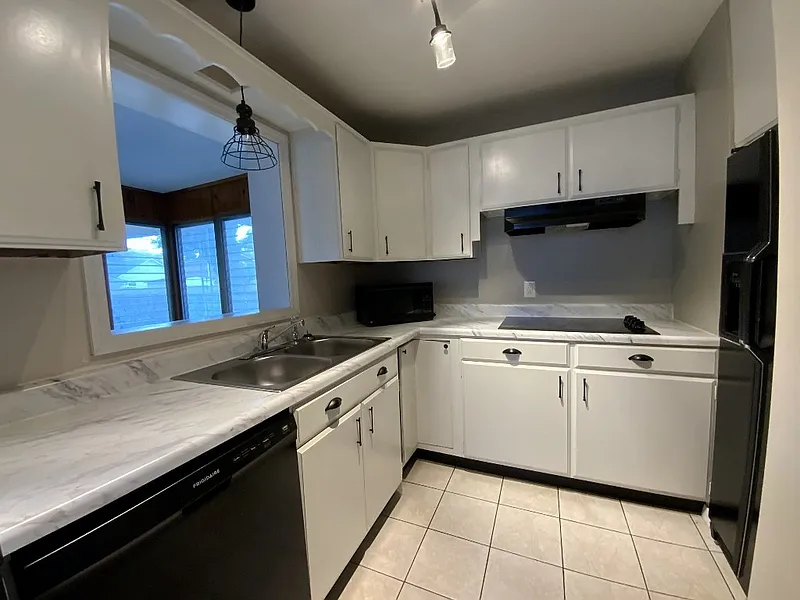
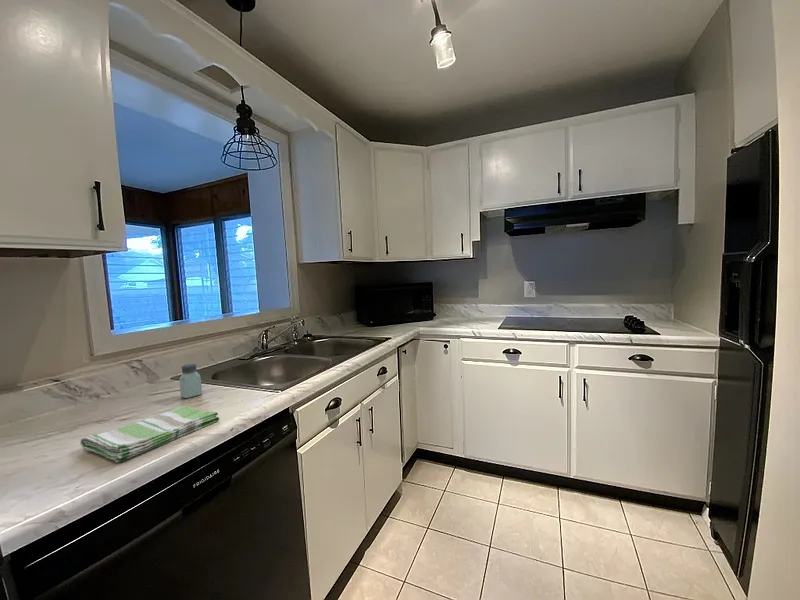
+ dish towel (154, 426)
+ saltshaker (190, 380)
